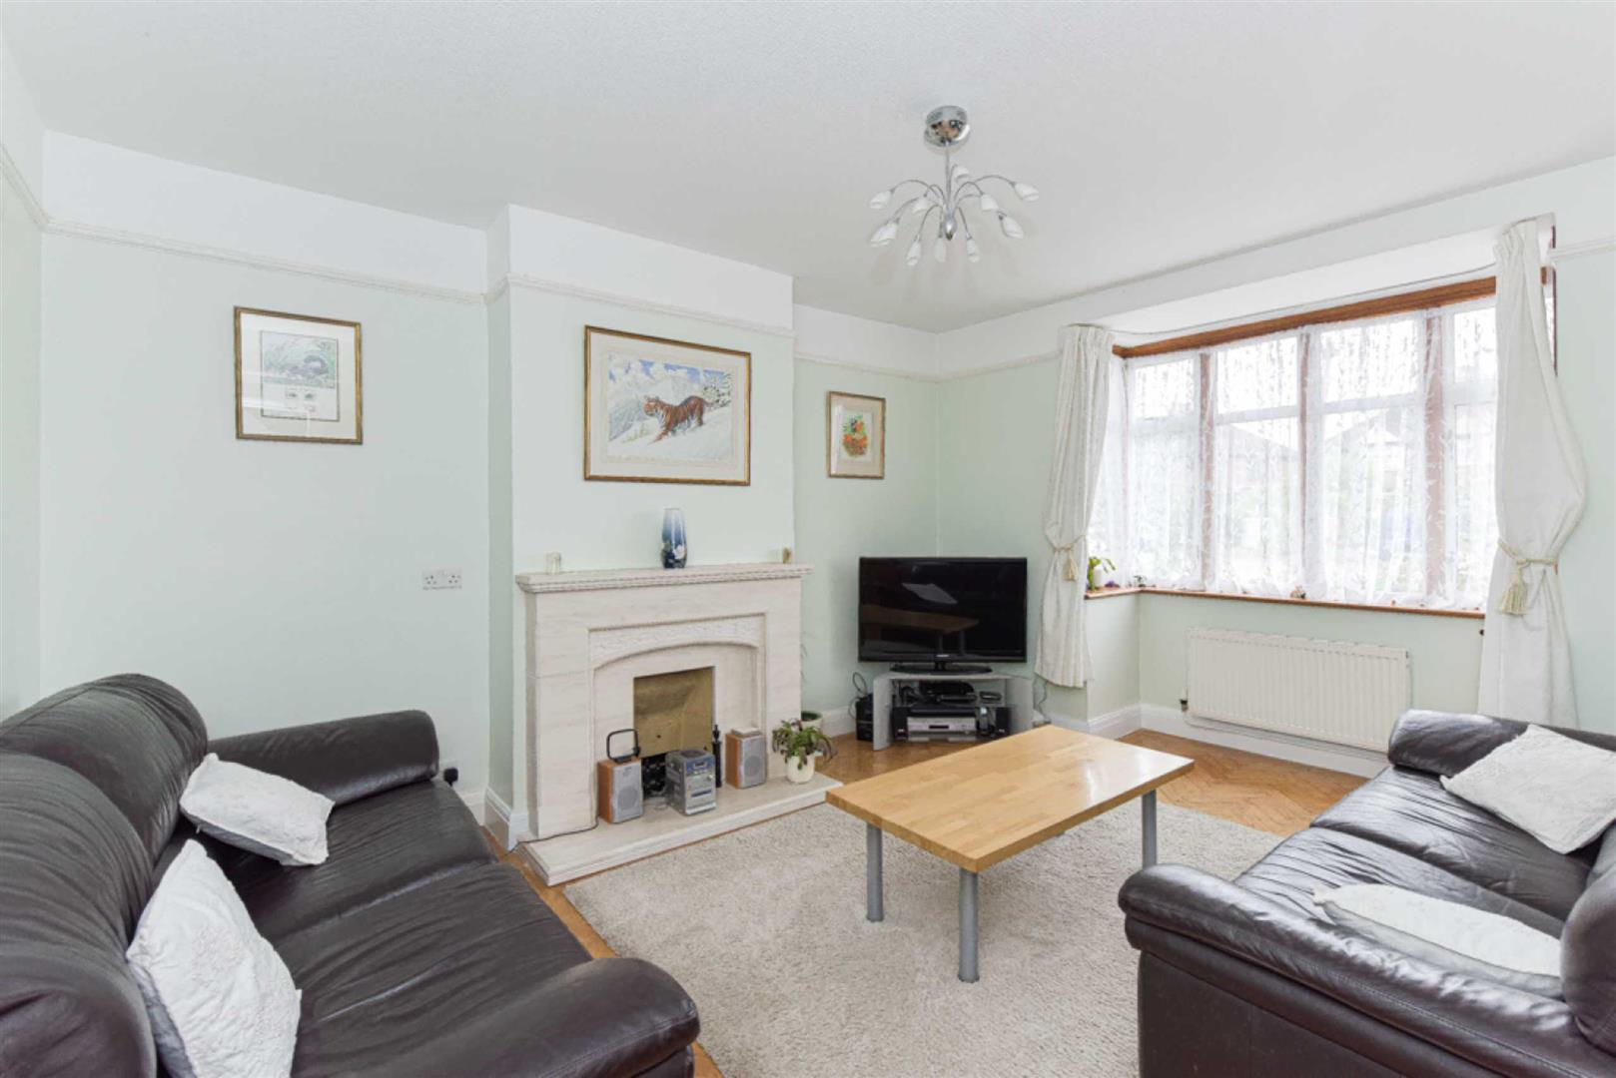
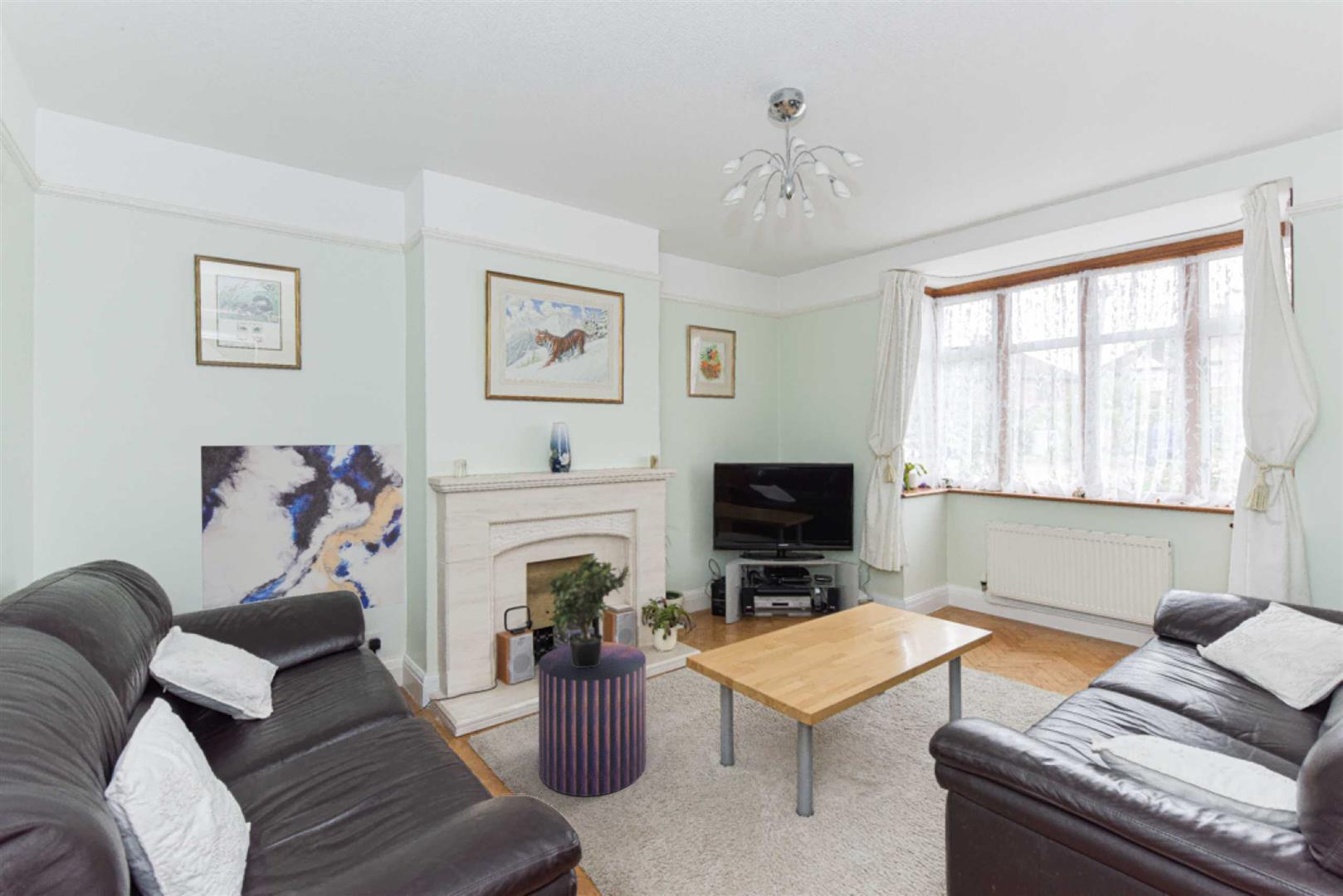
+ potted plant (591, 607)
+ wall art (311, 531)
+ stool (593, 712)
